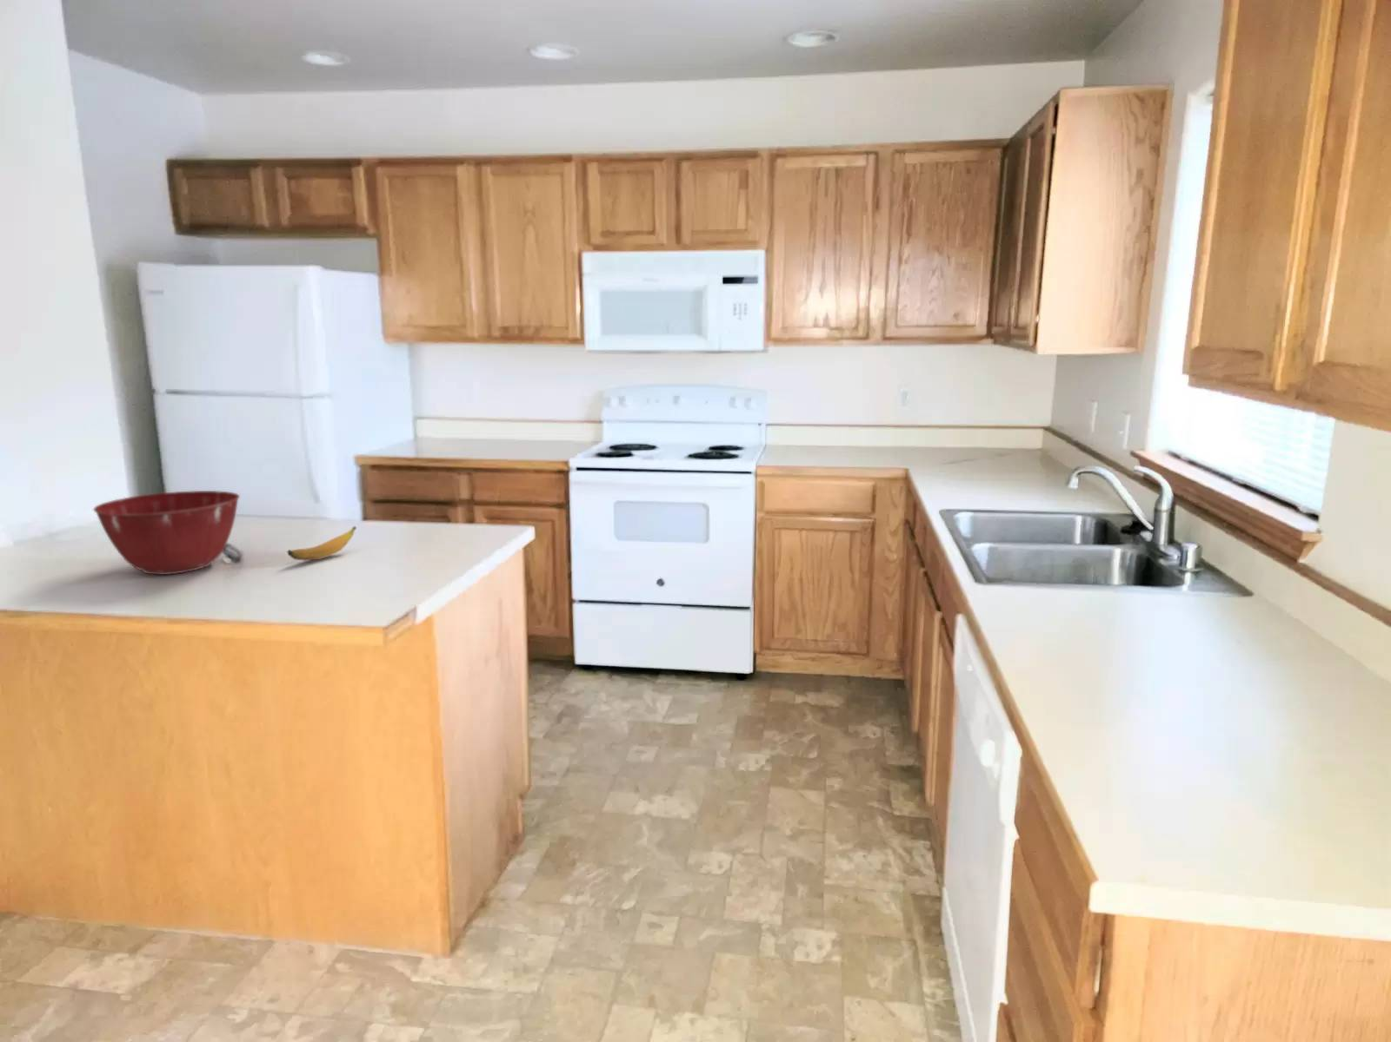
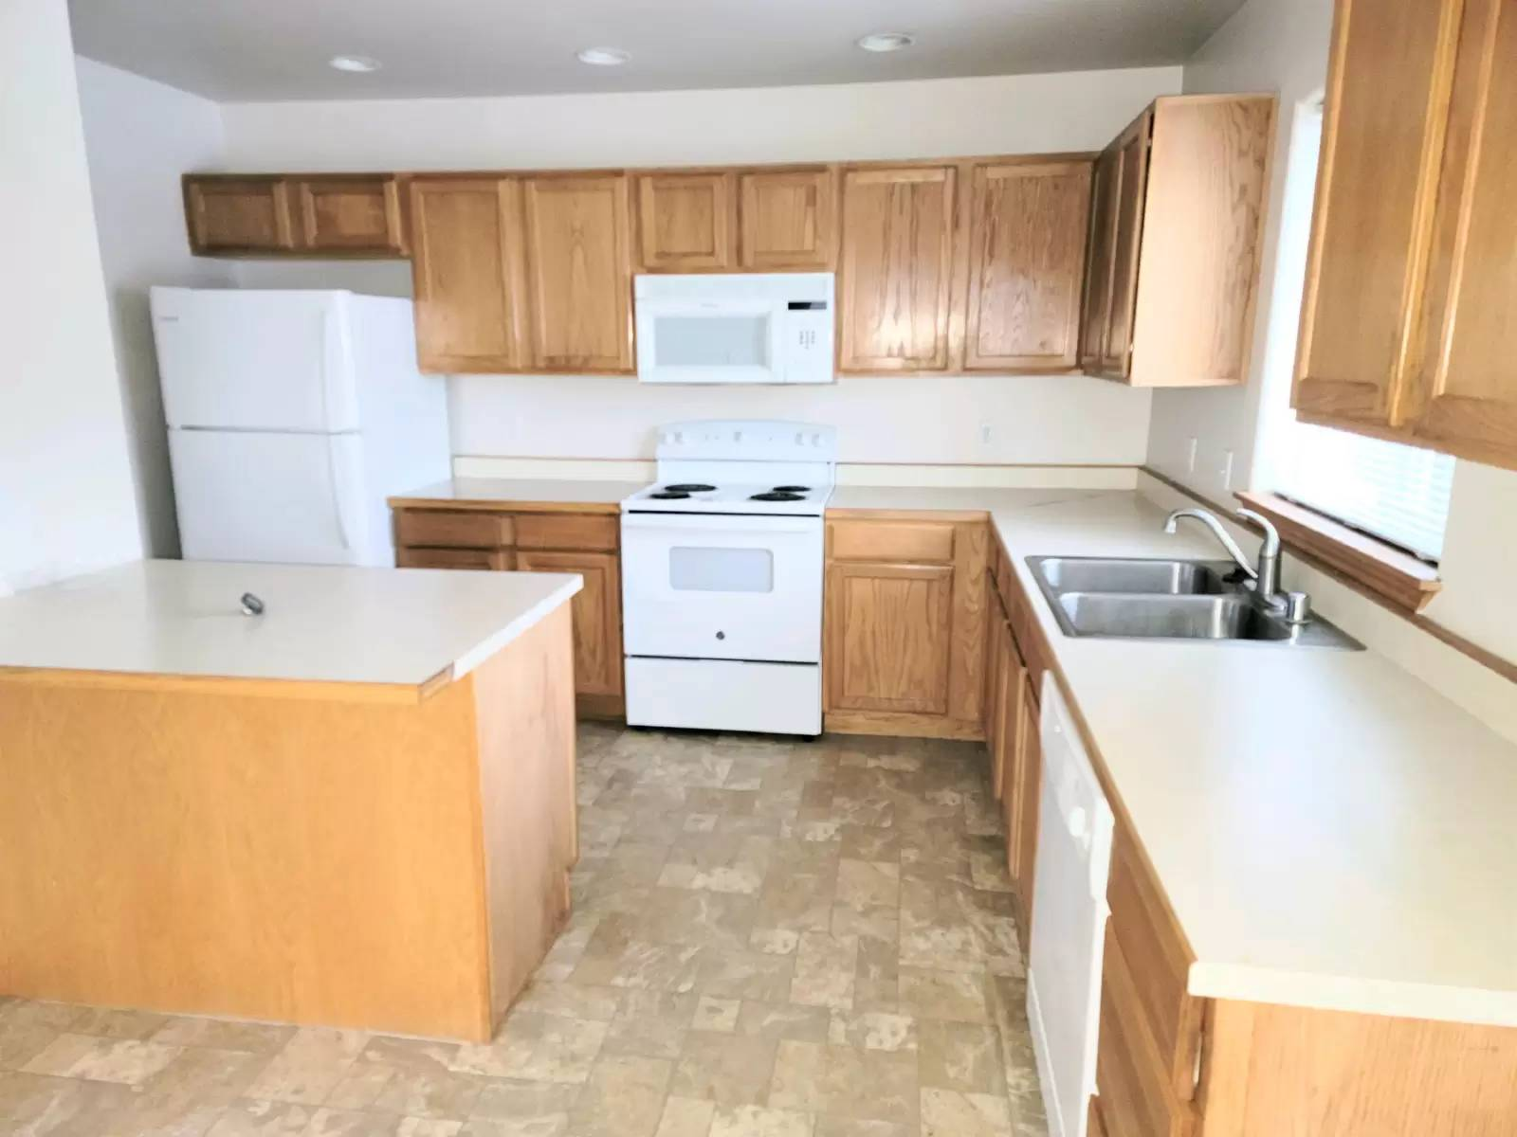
- banana (323, 545)
- mixing bowl (172, 533)
